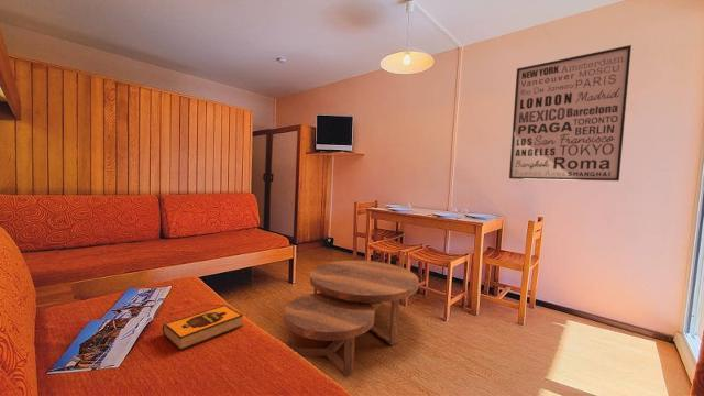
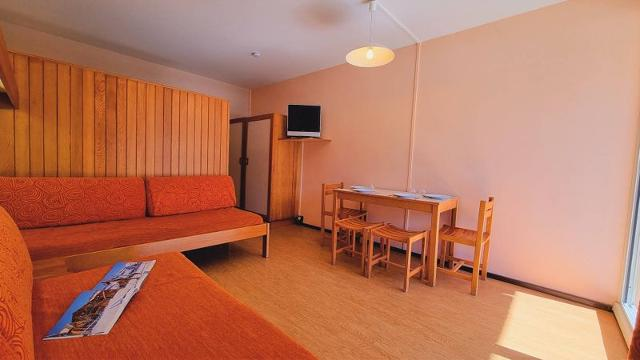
- hardback book (204, 323)
- wall art (563, 119)
- coffee table (352, 306)
